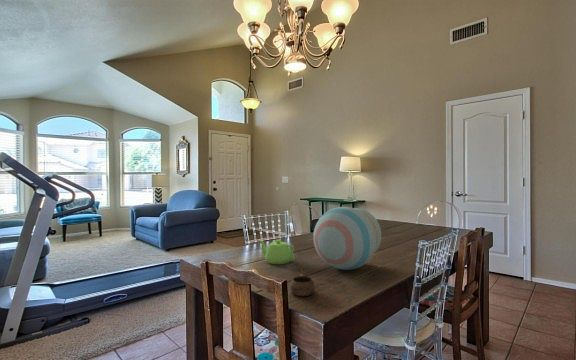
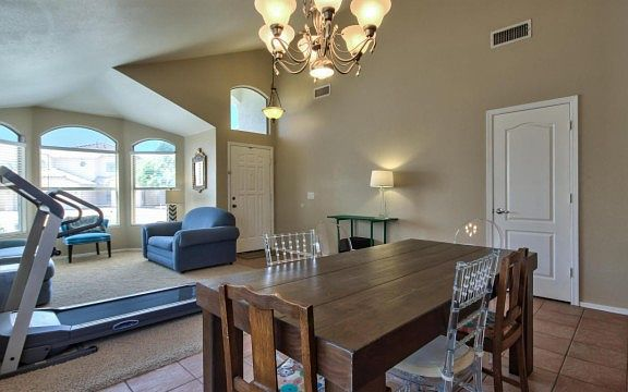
- cup (303, 284)
- vase (344, 237)
- teapot (276, 250)
